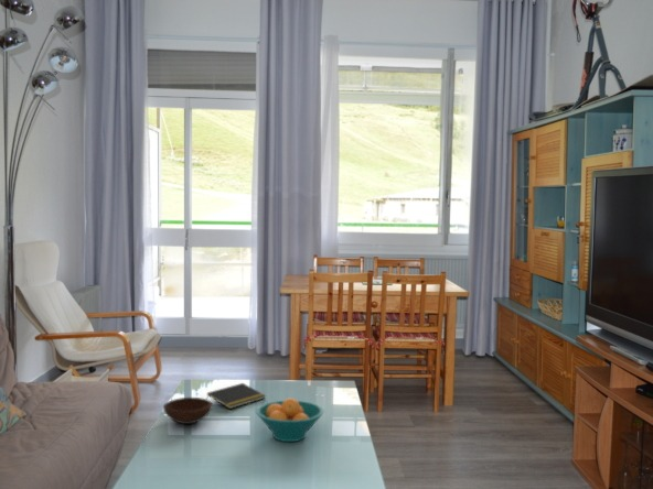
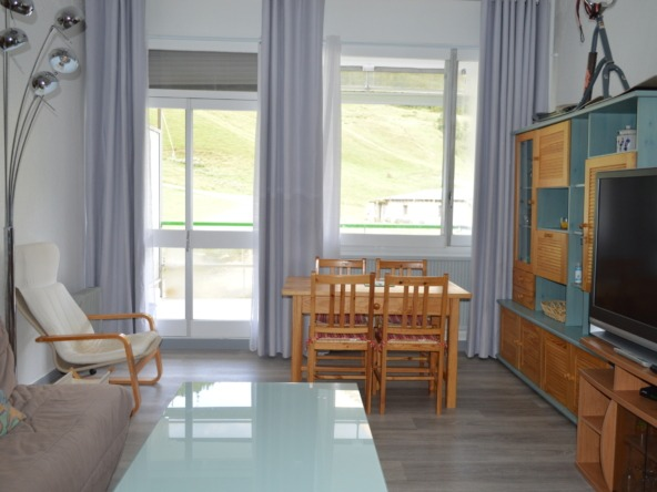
- bowl (188, 412)
- fruit bowl (289, 417)
- notepad (236, 394)
